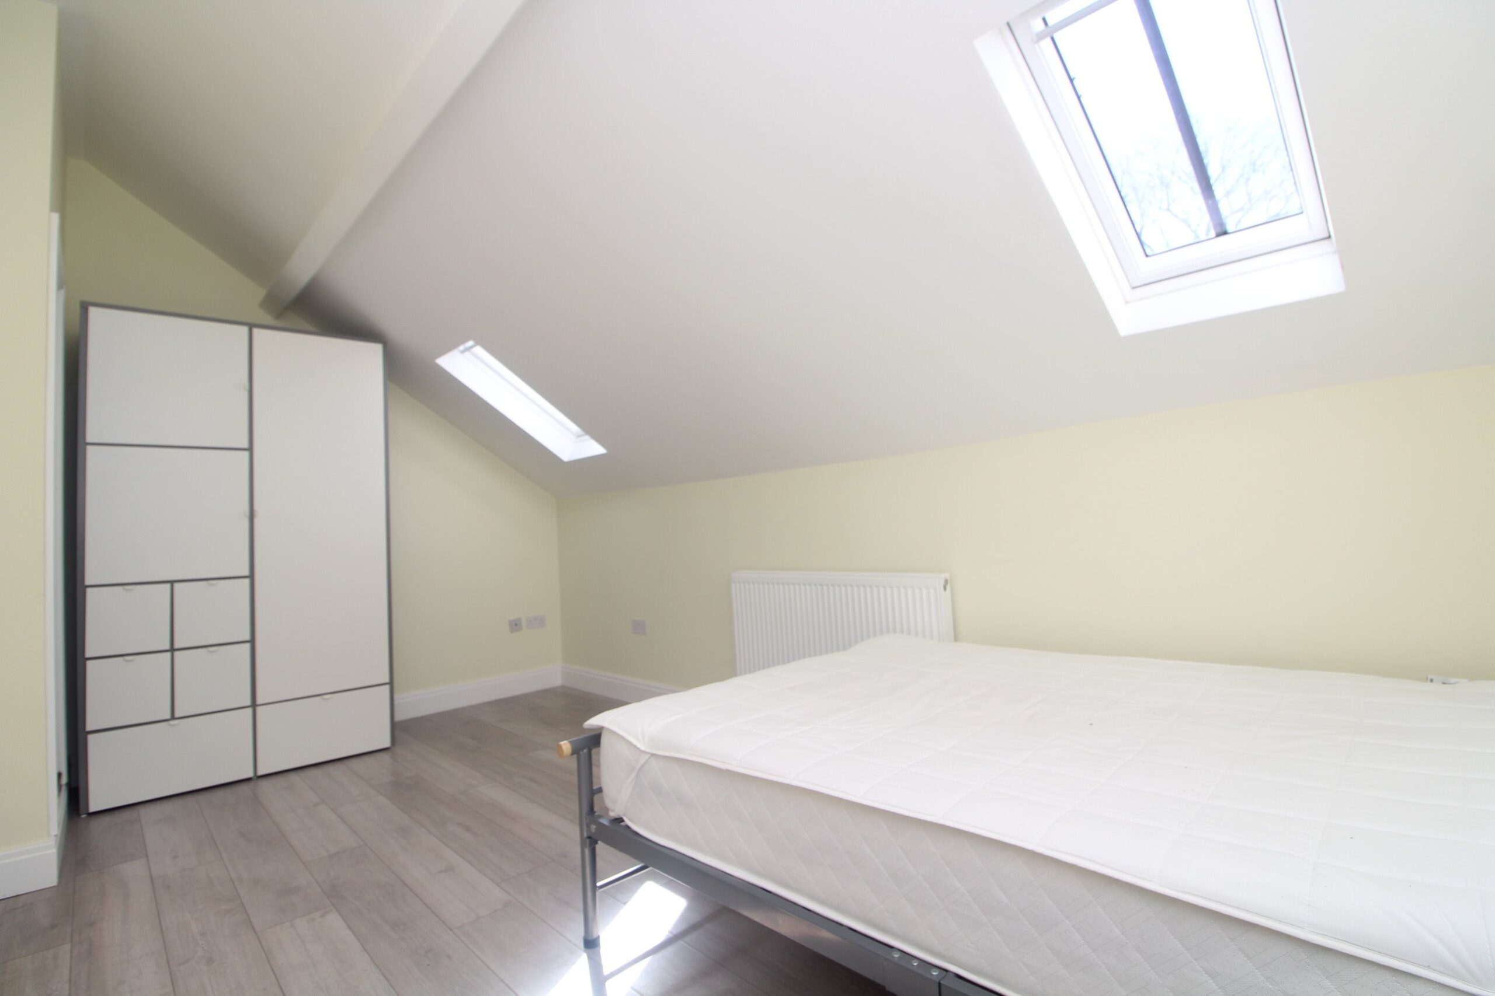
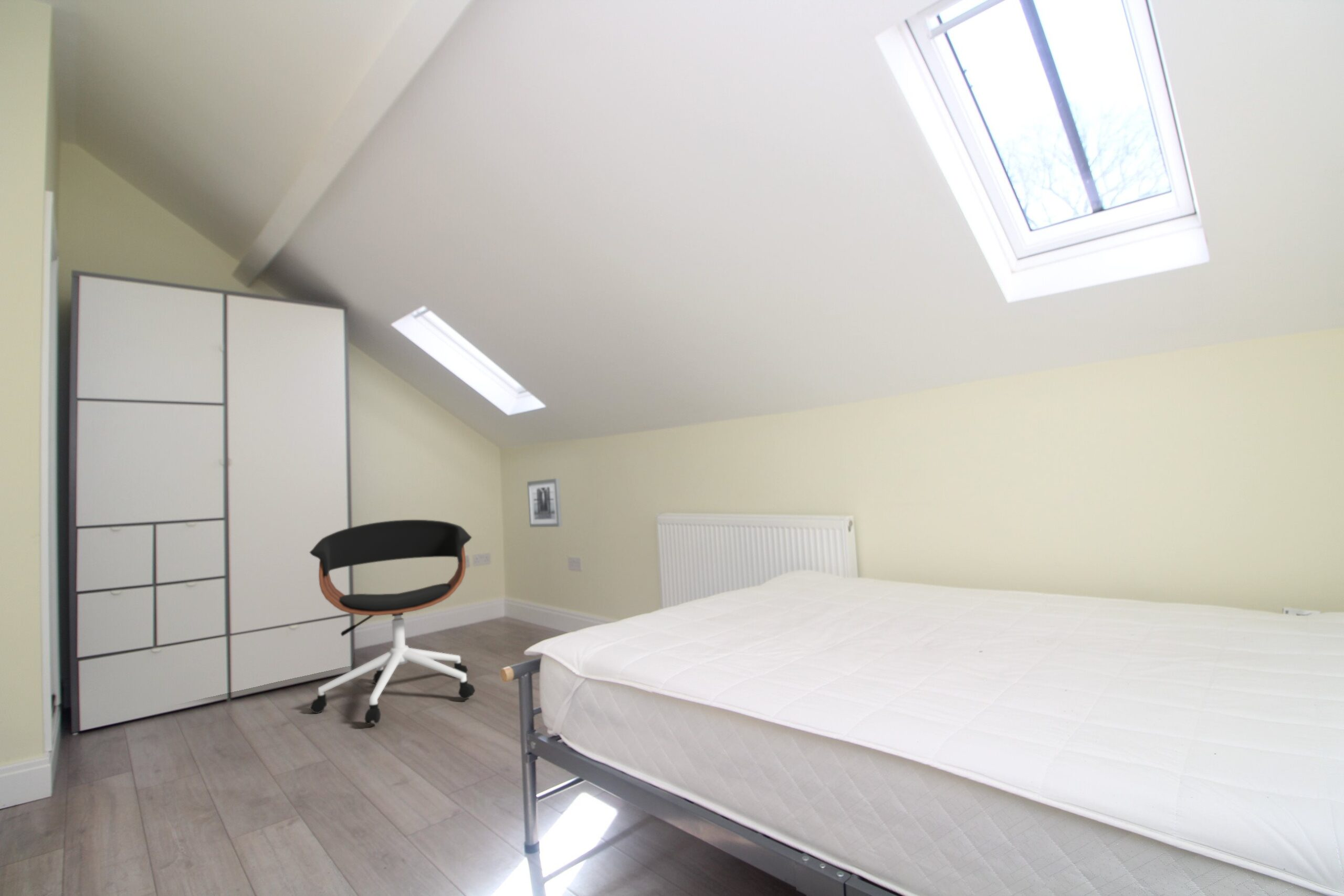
+ office chair (394, 609)
+ wall art (544, 503)
